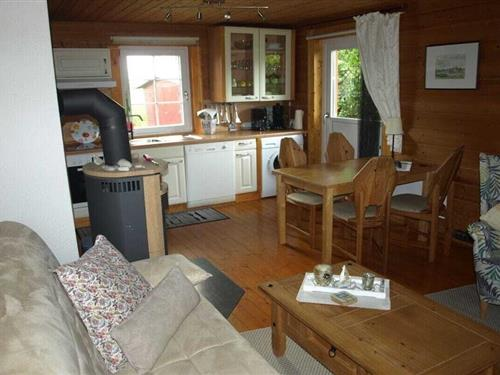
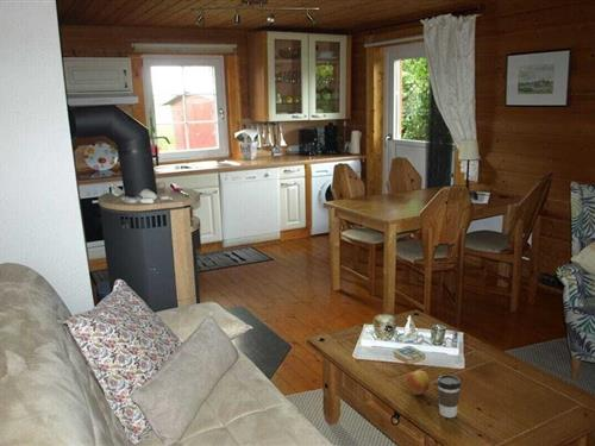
+ fruit (416, 382)
+ coffee cup (447, 396)
